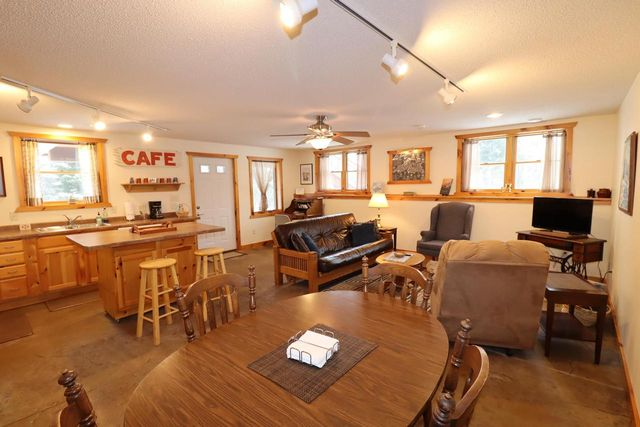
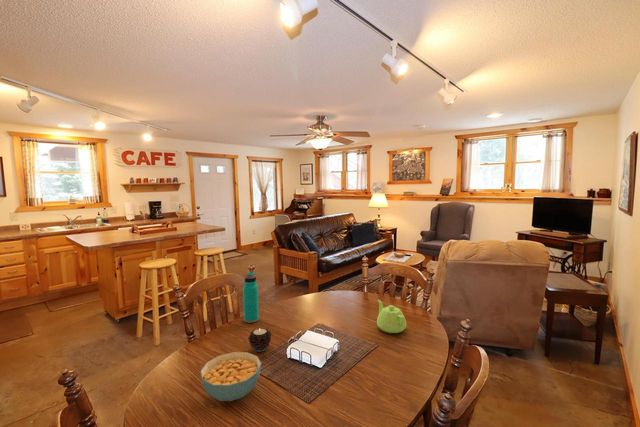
+ water bottle (250, 296)
+ teapot (390, 317)
+ candle (260, 338)
+ cereal bowl (231, 380)
